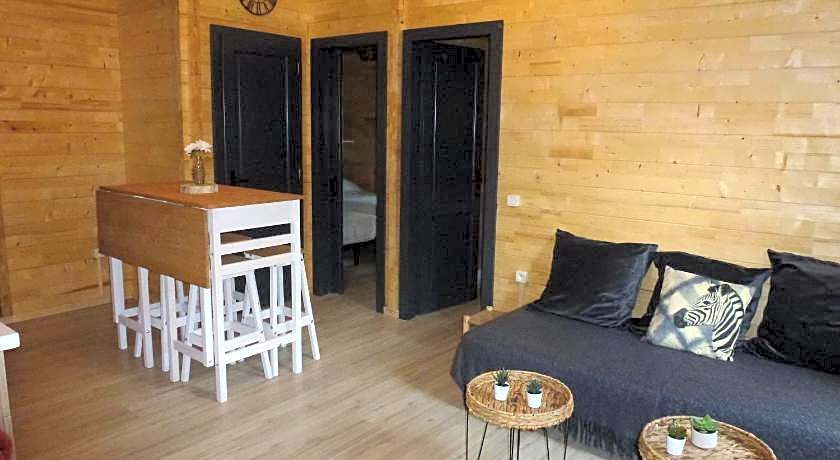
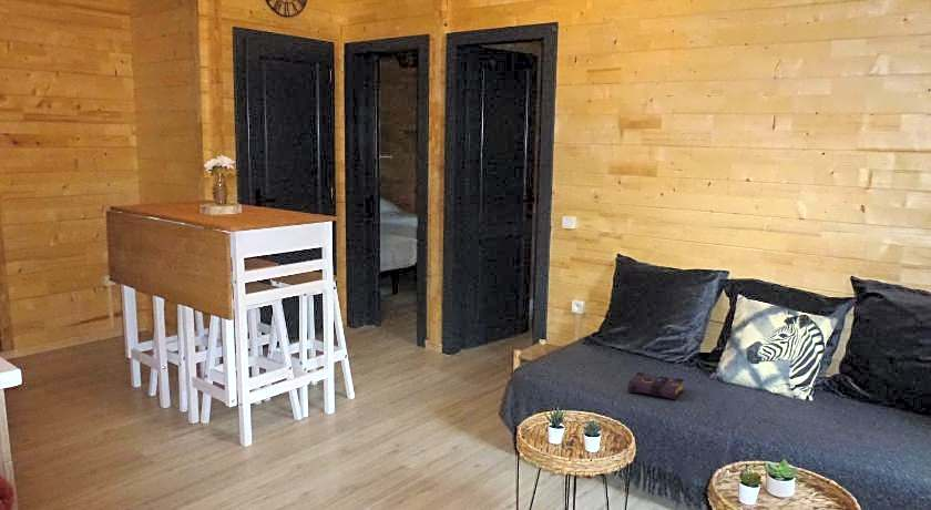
+ book (655, 385)
